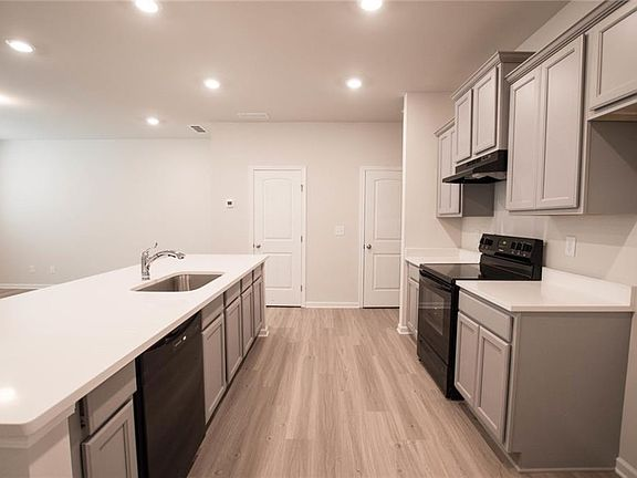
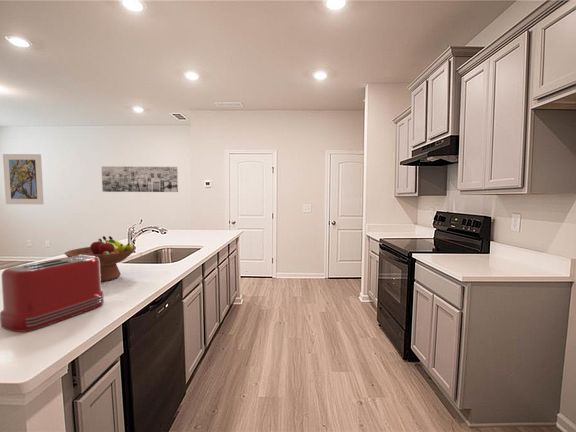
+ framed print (23, 179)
+ fruit bowl (102, 258)
+ toaster (56, 287)
+ wall art (139, 179)
